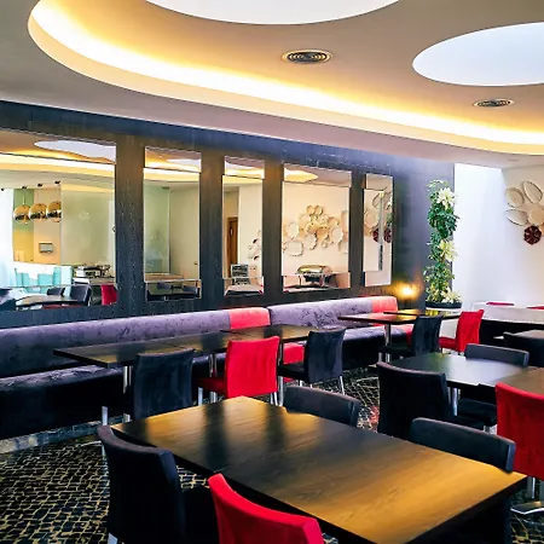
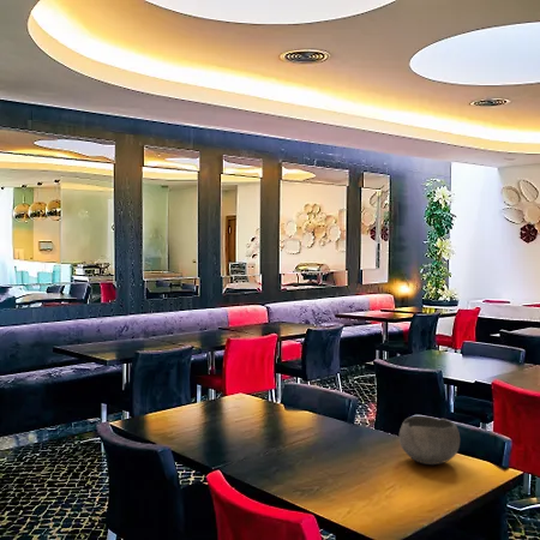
+ bowl (428, 440)
